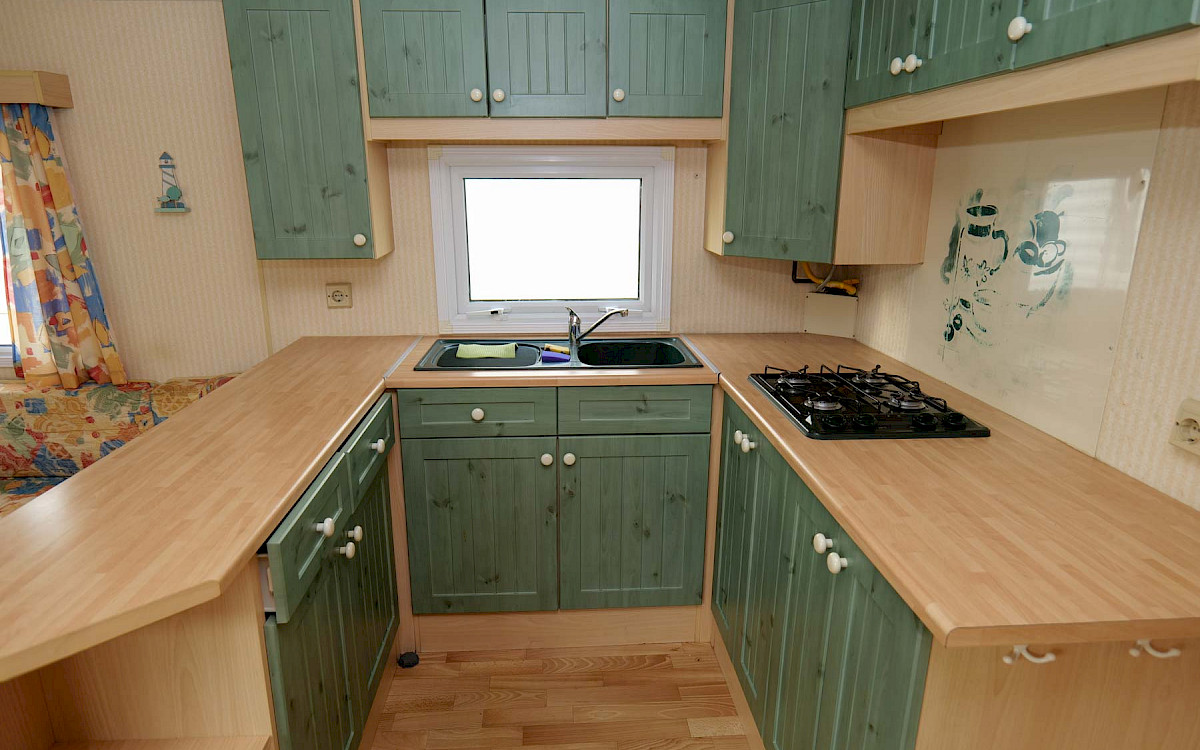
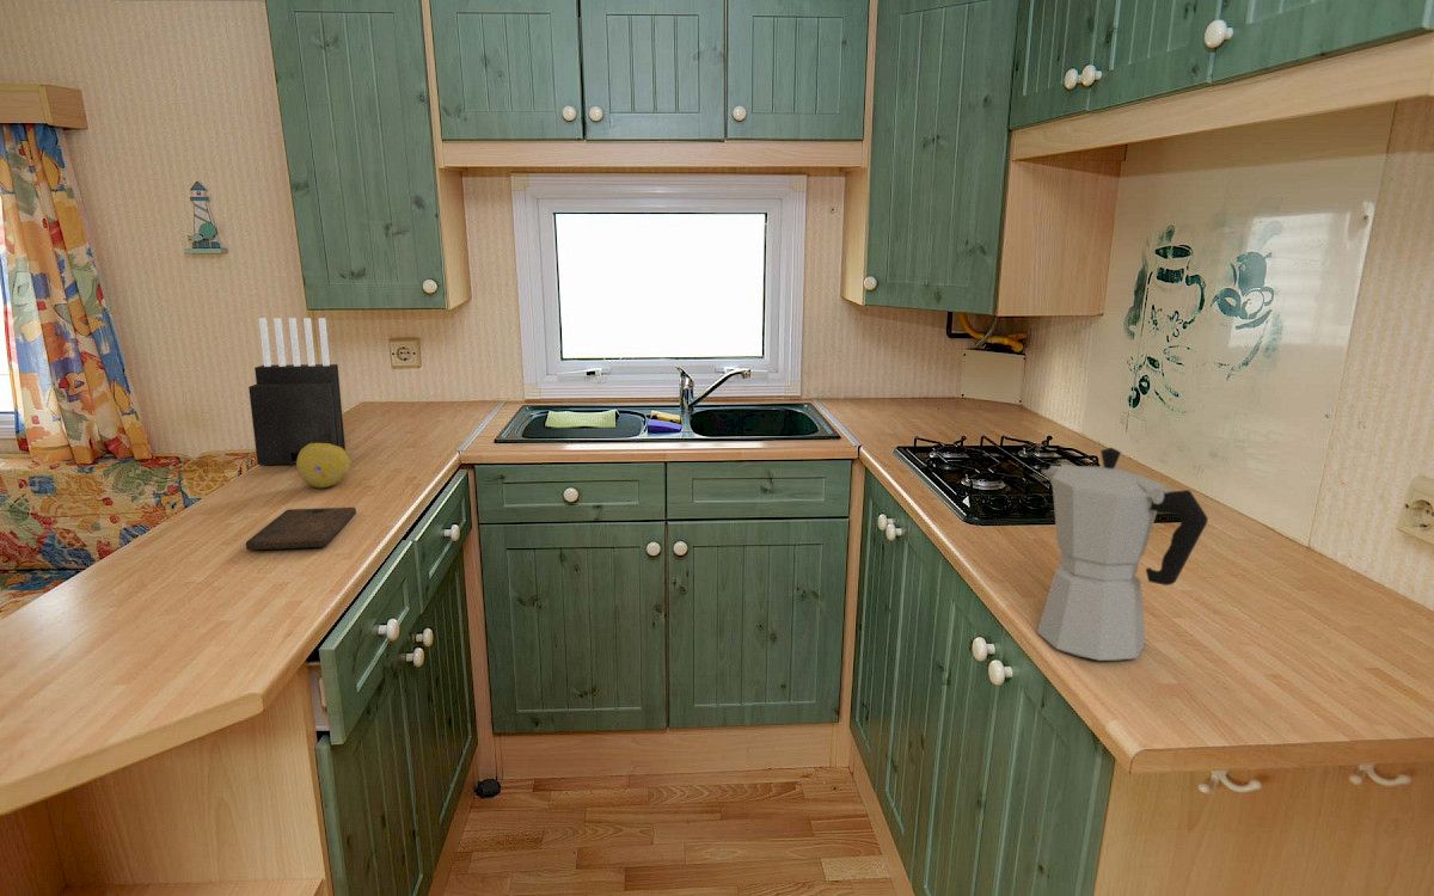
+ fruit (323, 464)
+ cutting board (305, 527)
+ knife block (294, 391)
+ moka pot (1110, 550)
